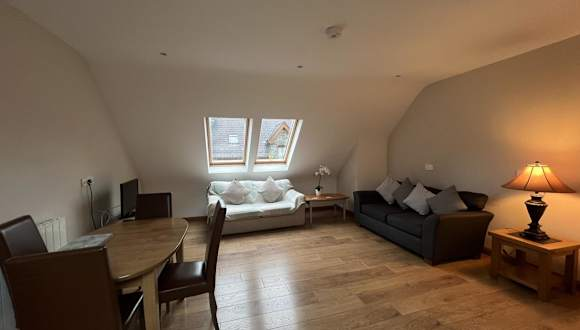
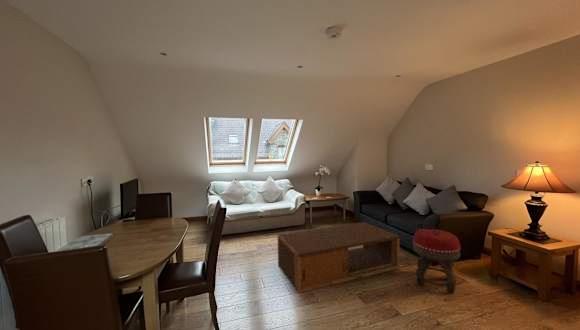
+ coffee table (337, 251)
+ footstool (435, 257)
